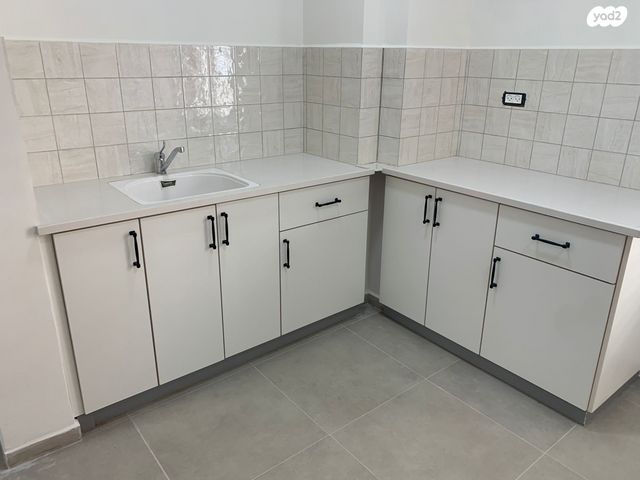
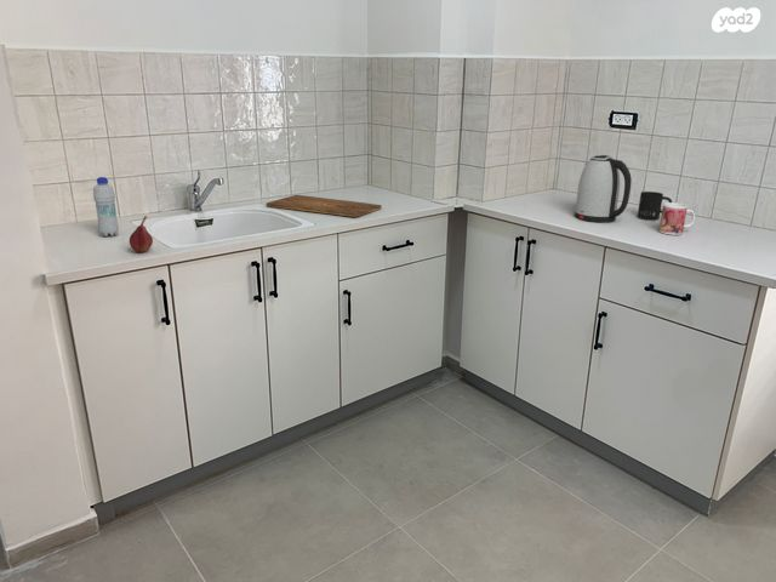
+ cutting board (324, 205)
+ mug (678, 218)
+ mug (655, 205)
+ bottle (105, 206)
+ fruit (139, 233)
+ kettle (604, 188)
